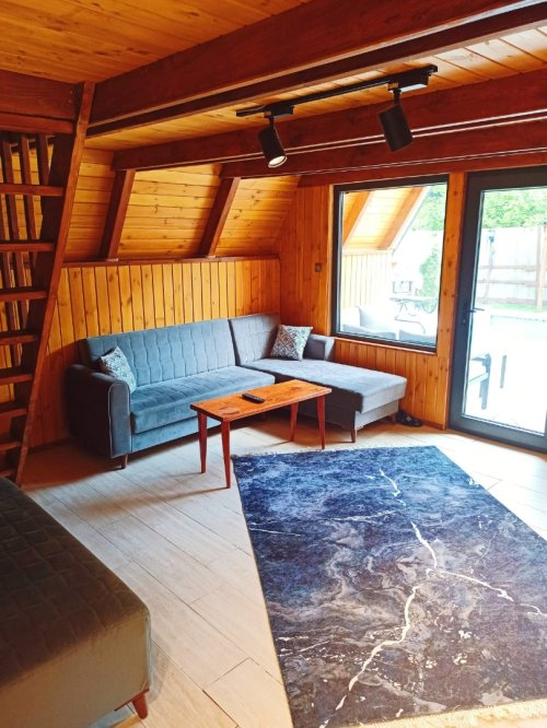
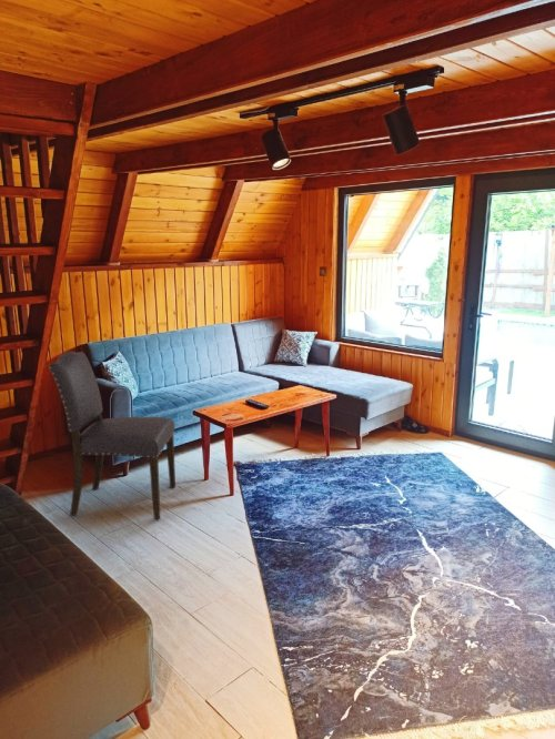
+ chair (117, 428)
